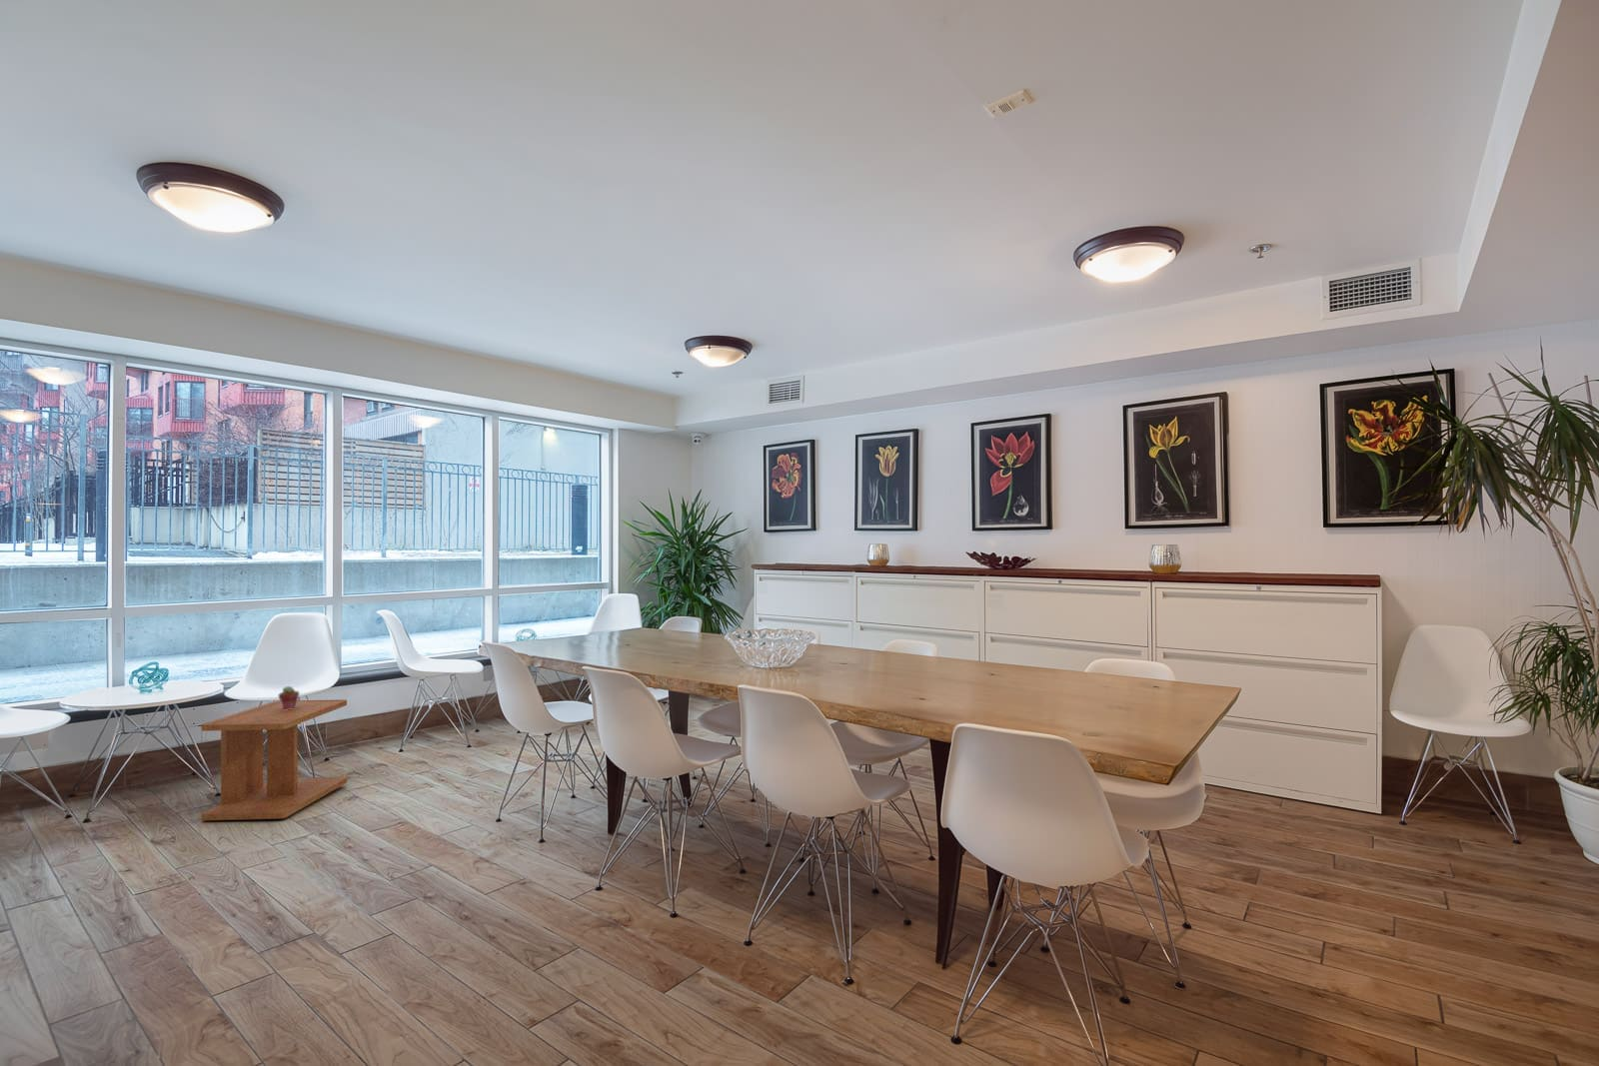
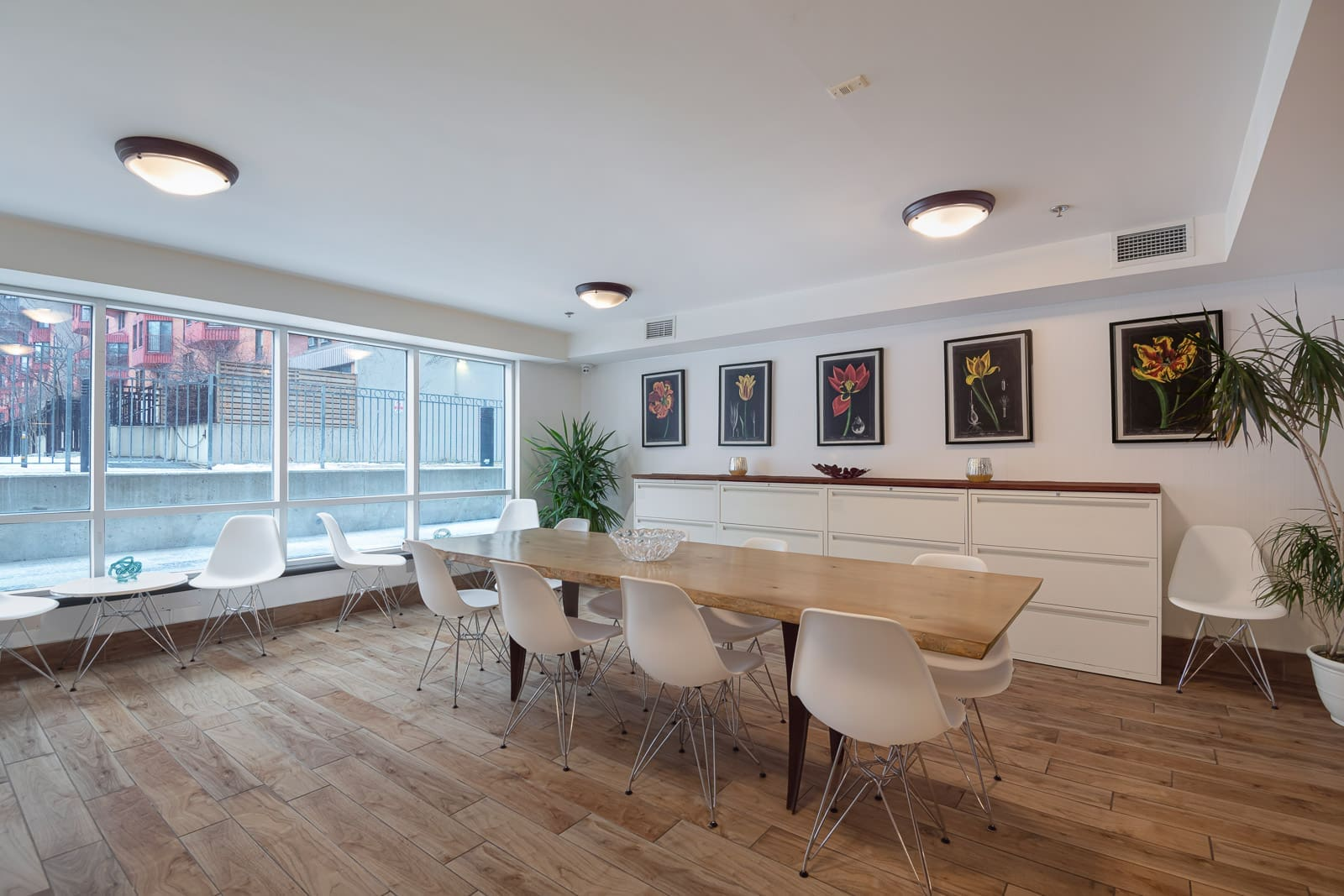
- side table (278, 757)
- potted succulent (289, 696)
